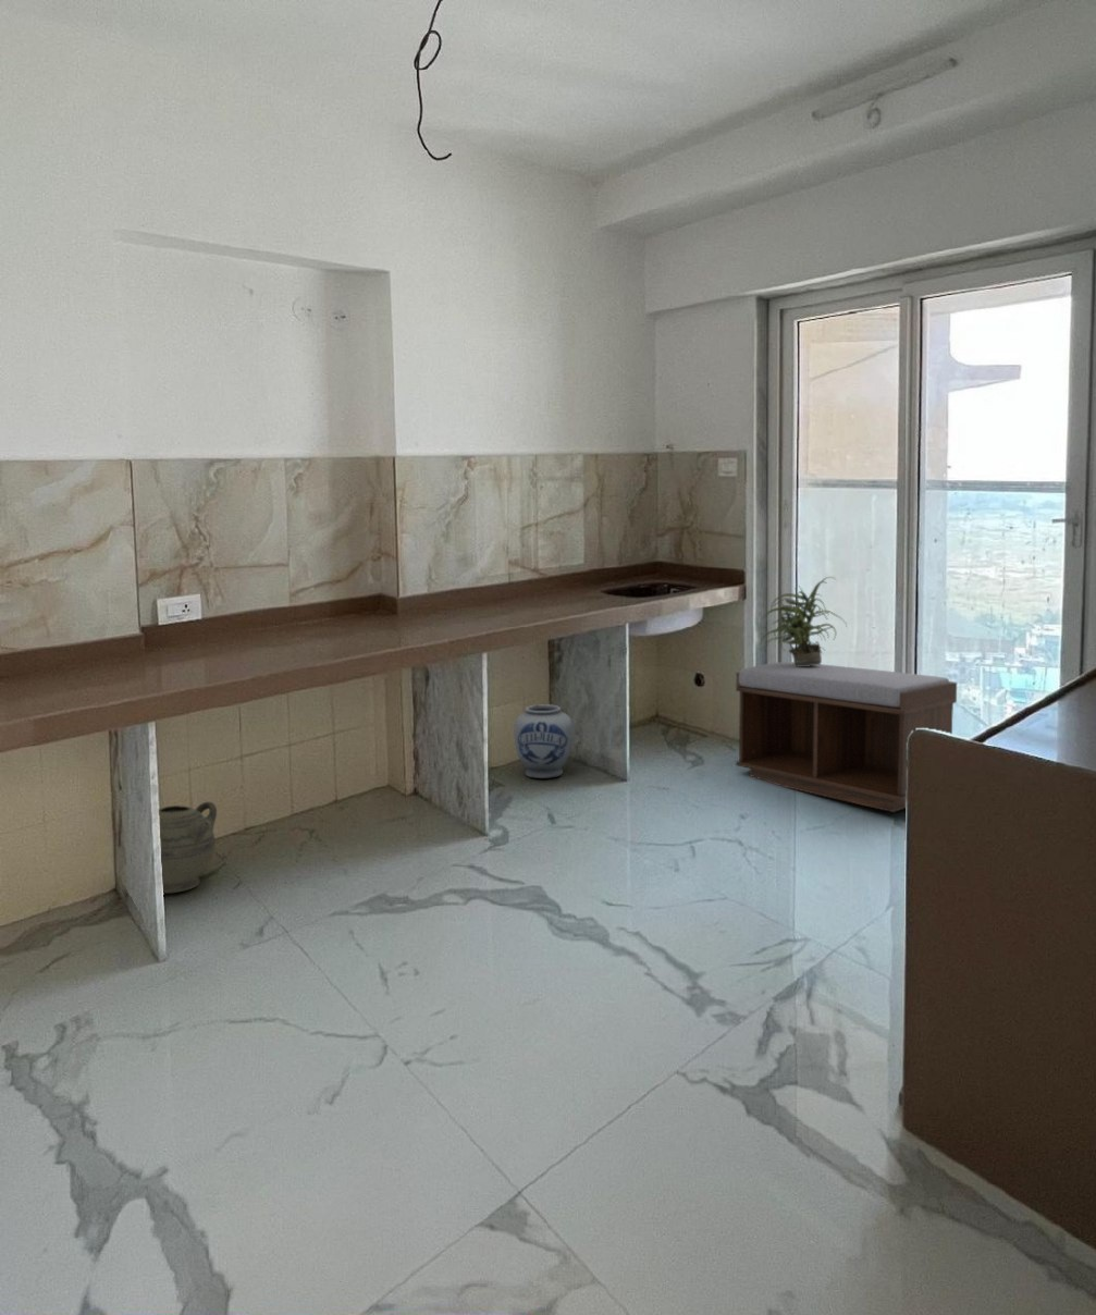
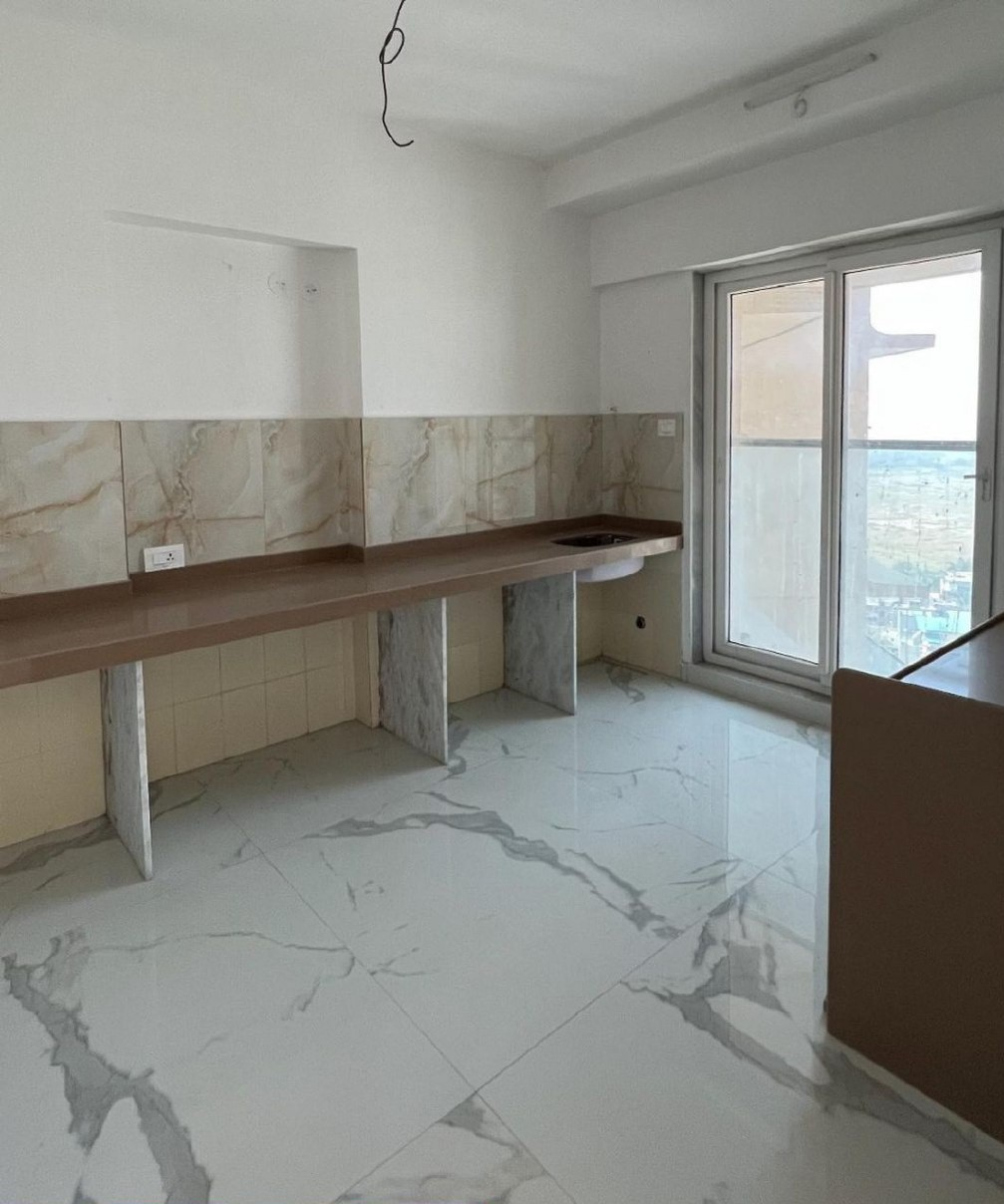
- bench (839, 728)
- vase (544, 741)
- potted plant (805, 621)
- ceramic jug (182, 846)
